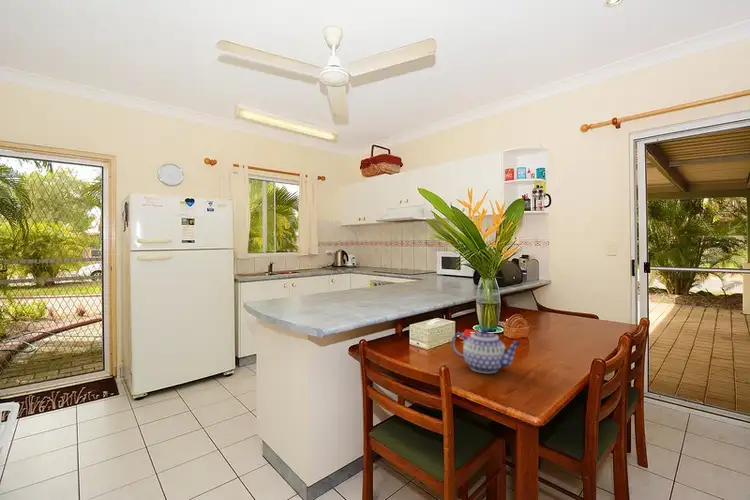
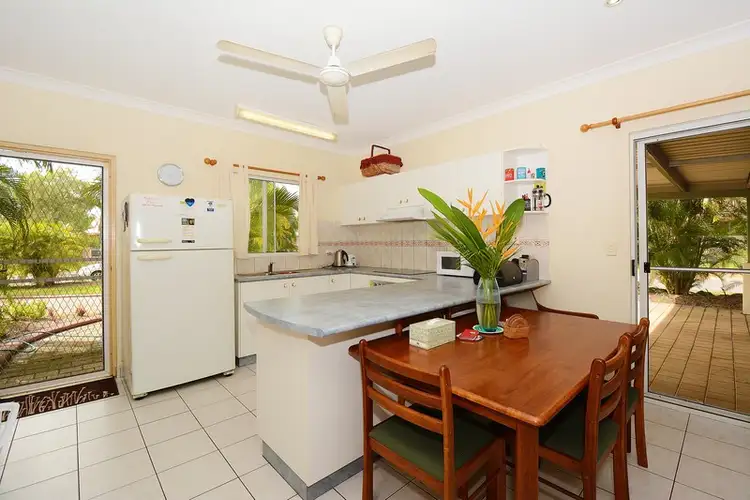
- teapot (484, 348)
